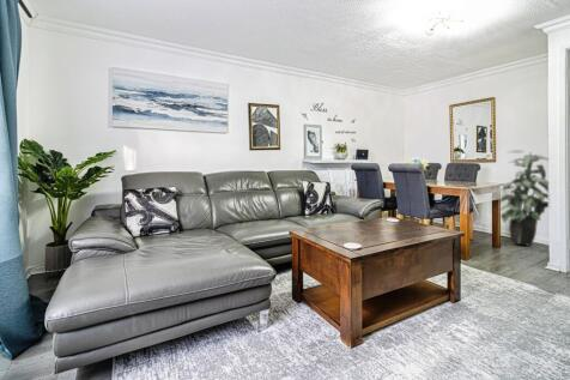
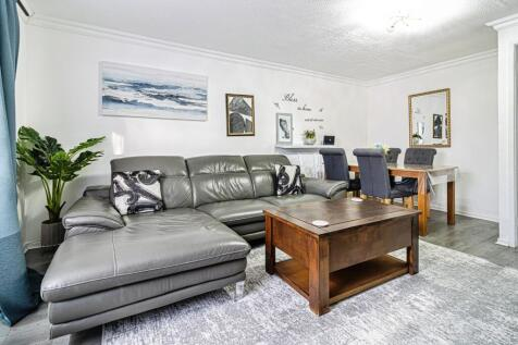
- indoor plant (522, 197)
